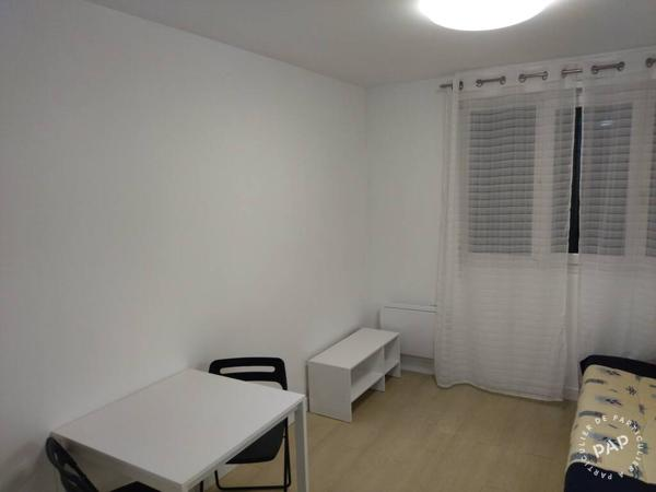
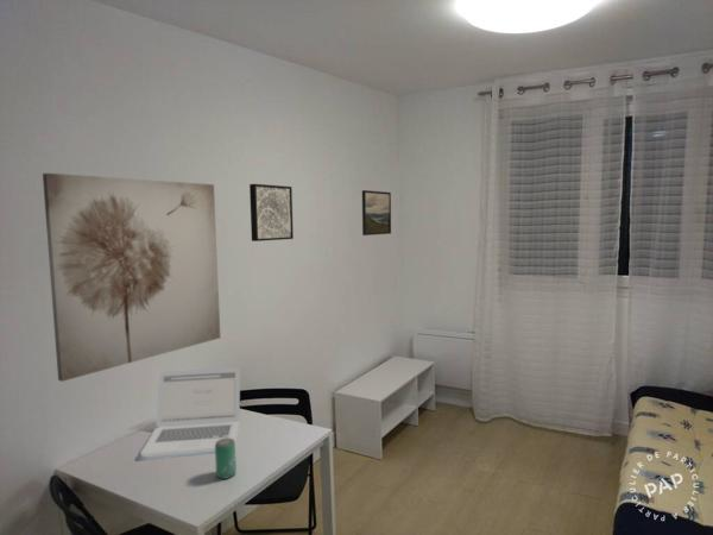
+ laptop (194, 408)
+ wall art (272, 213)
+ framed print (377, 213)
+ beverage can (225, 458)
+ wall art (146, 269)
